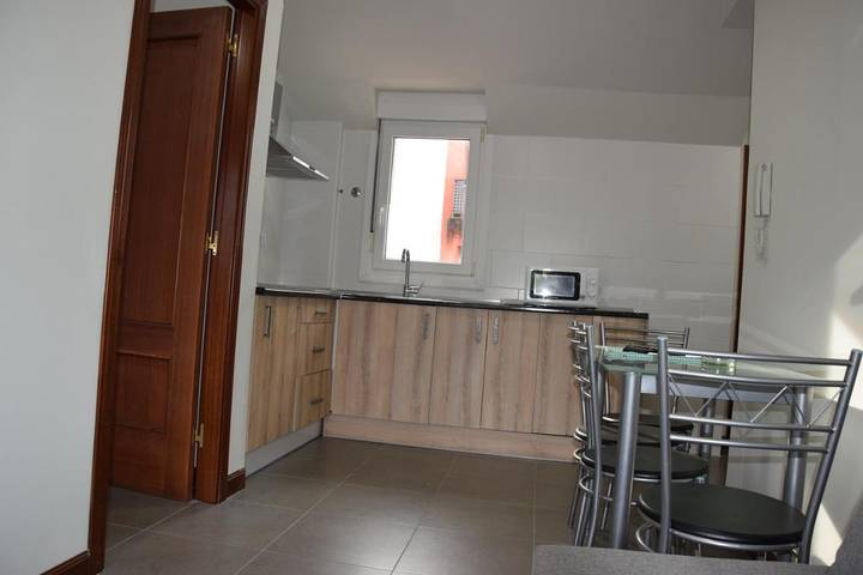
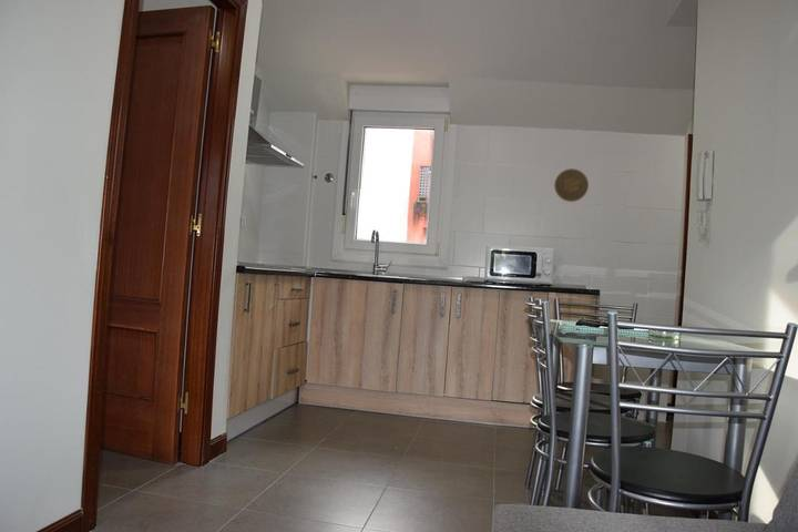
+ decorative plate (571, 184)
